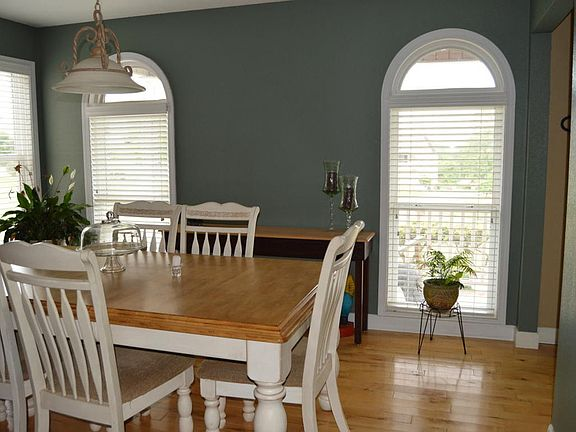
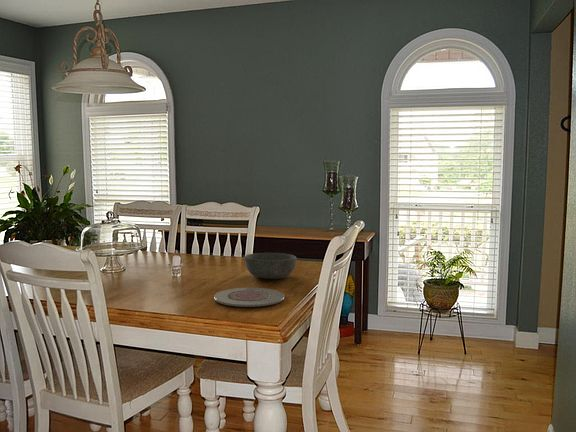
+ plate (249, 296)
+ bowl (270, 266)
